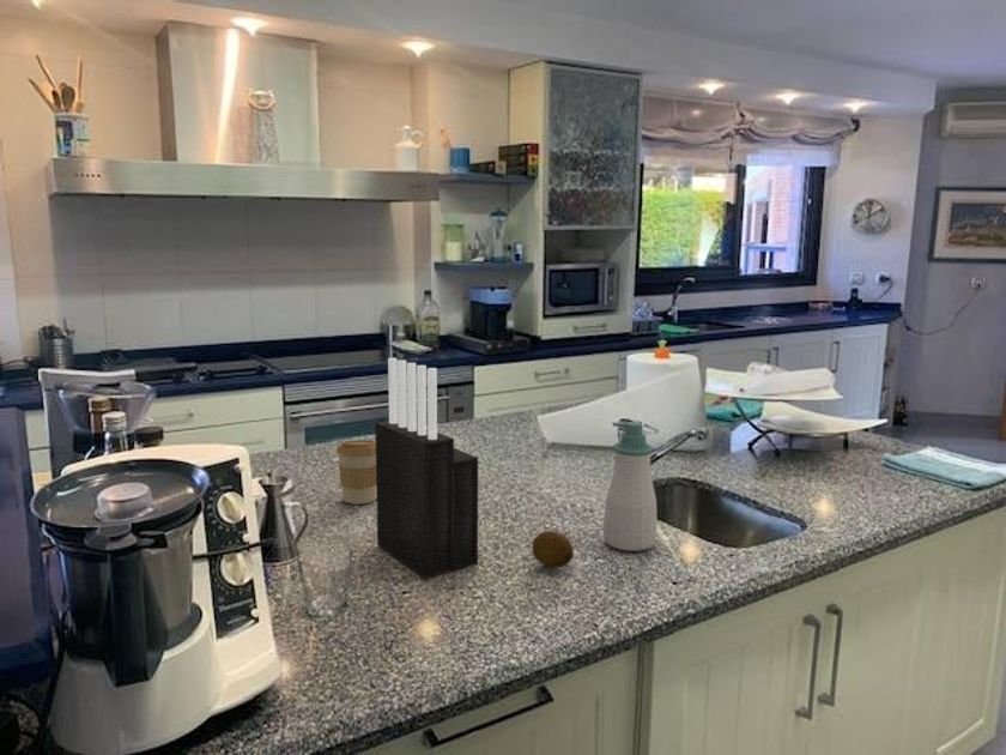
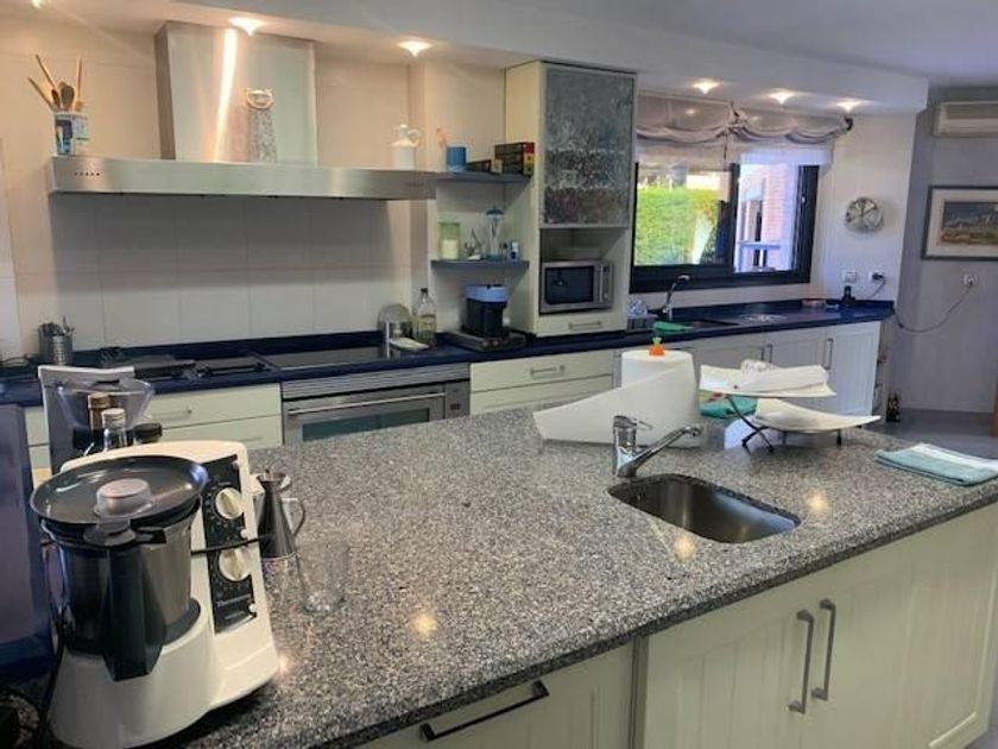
- knife block (430, 459)
- coffee cup (358, 469)
- fruit (551, 549)
- soap bottle (631, 483)
